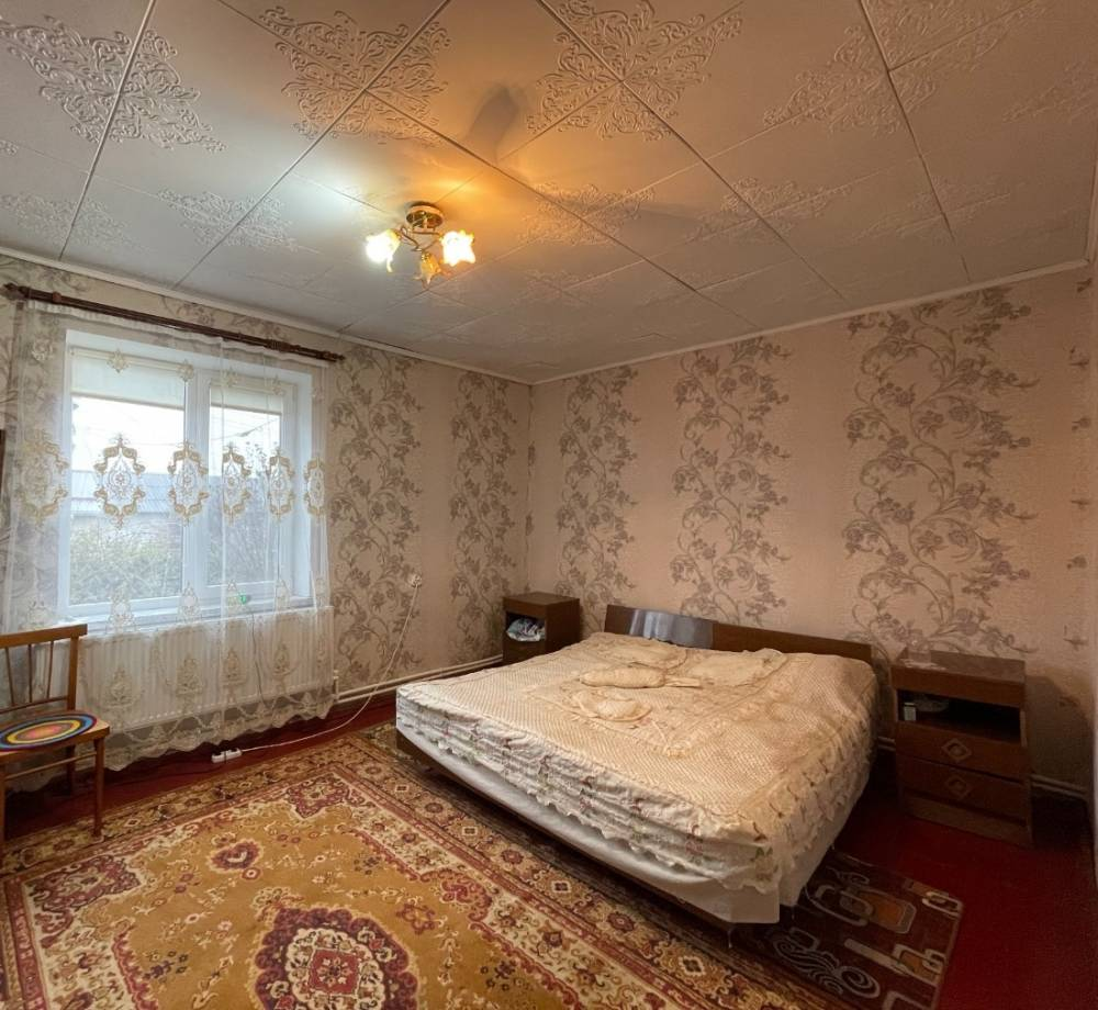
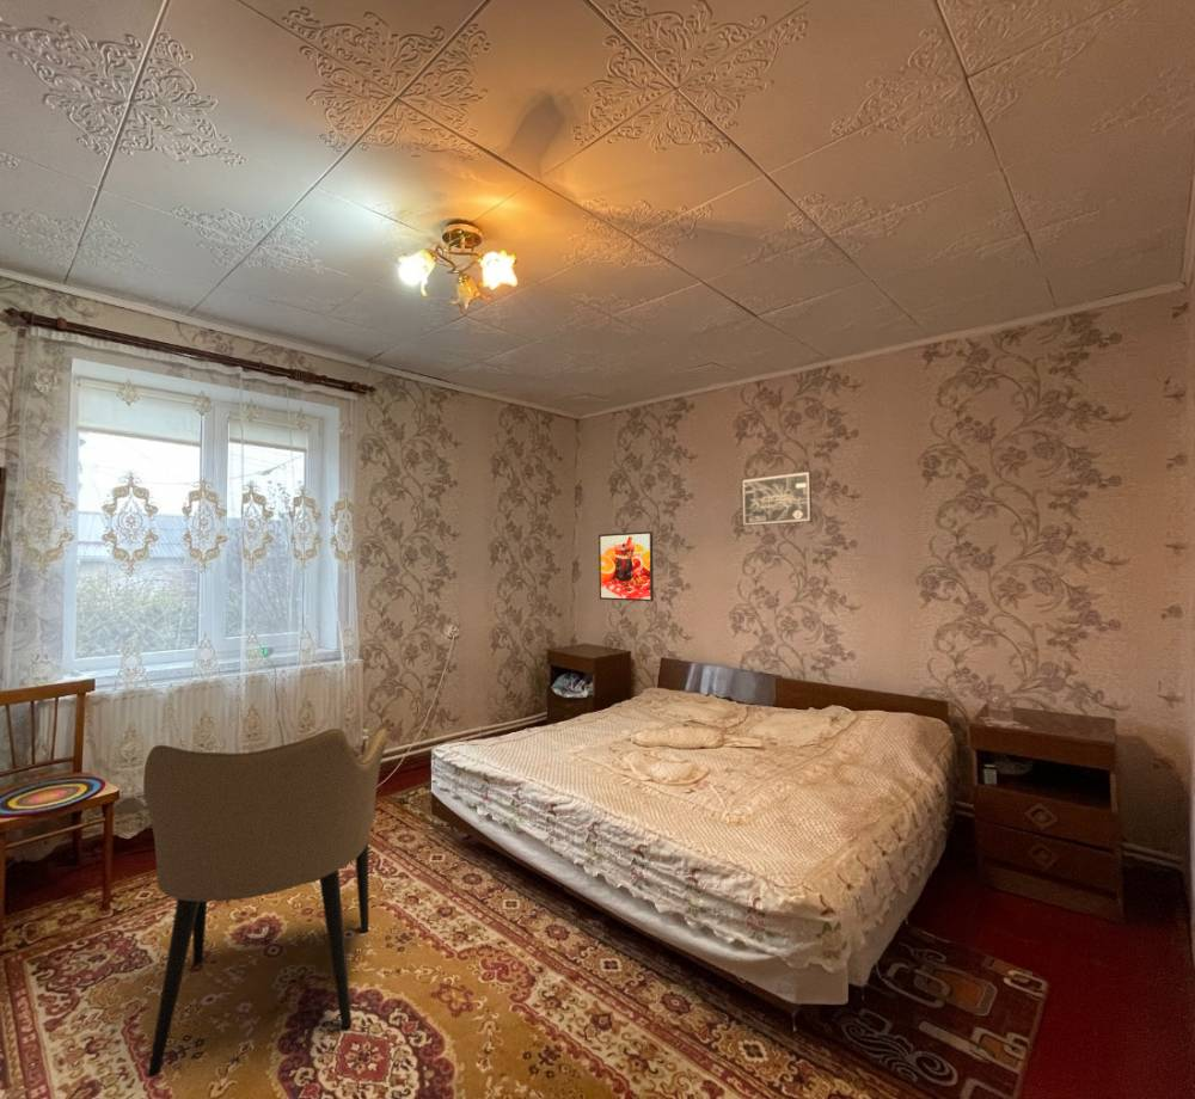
+ armchair (269, 857)
+ wall art (774, 499)
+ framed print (625, 566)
